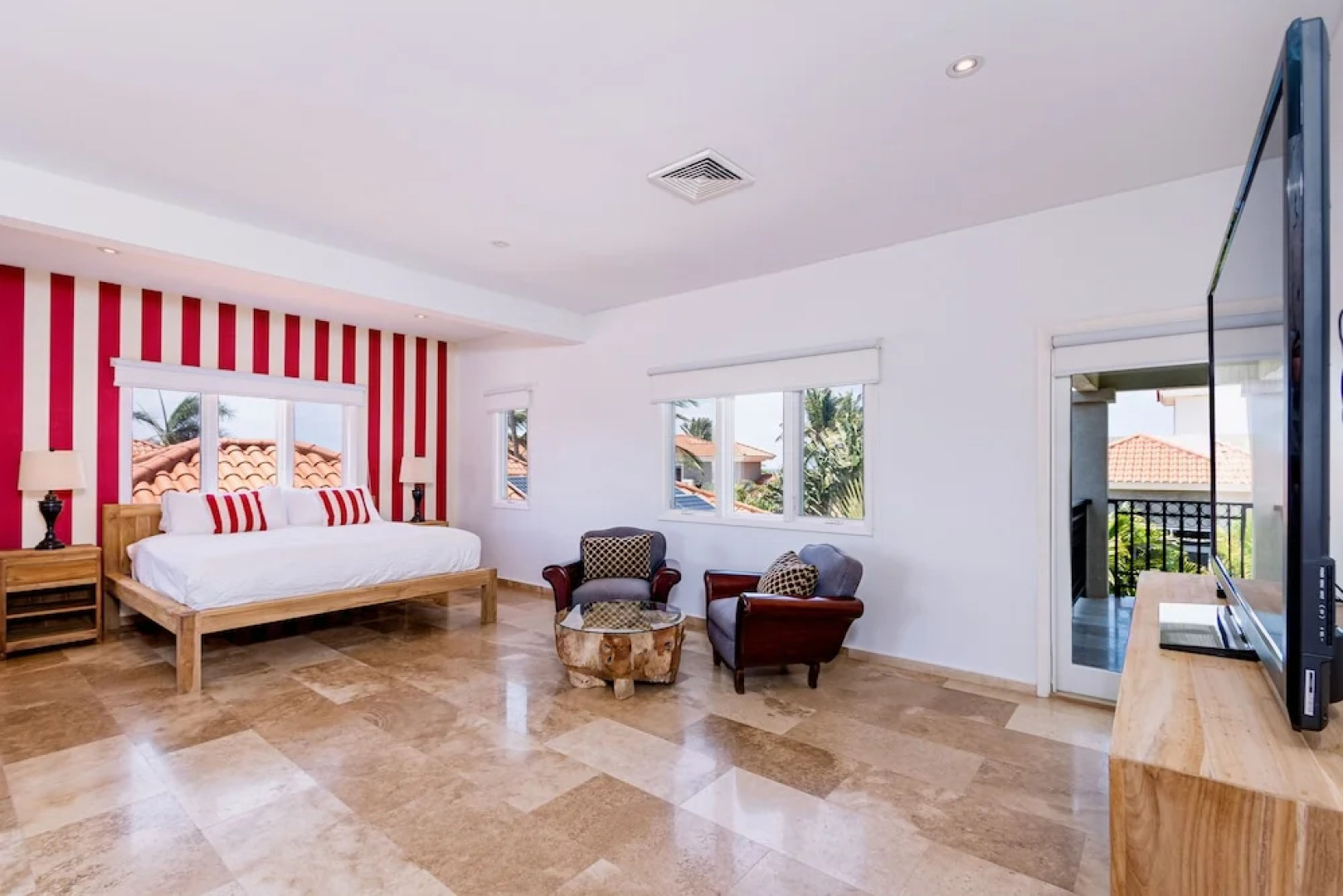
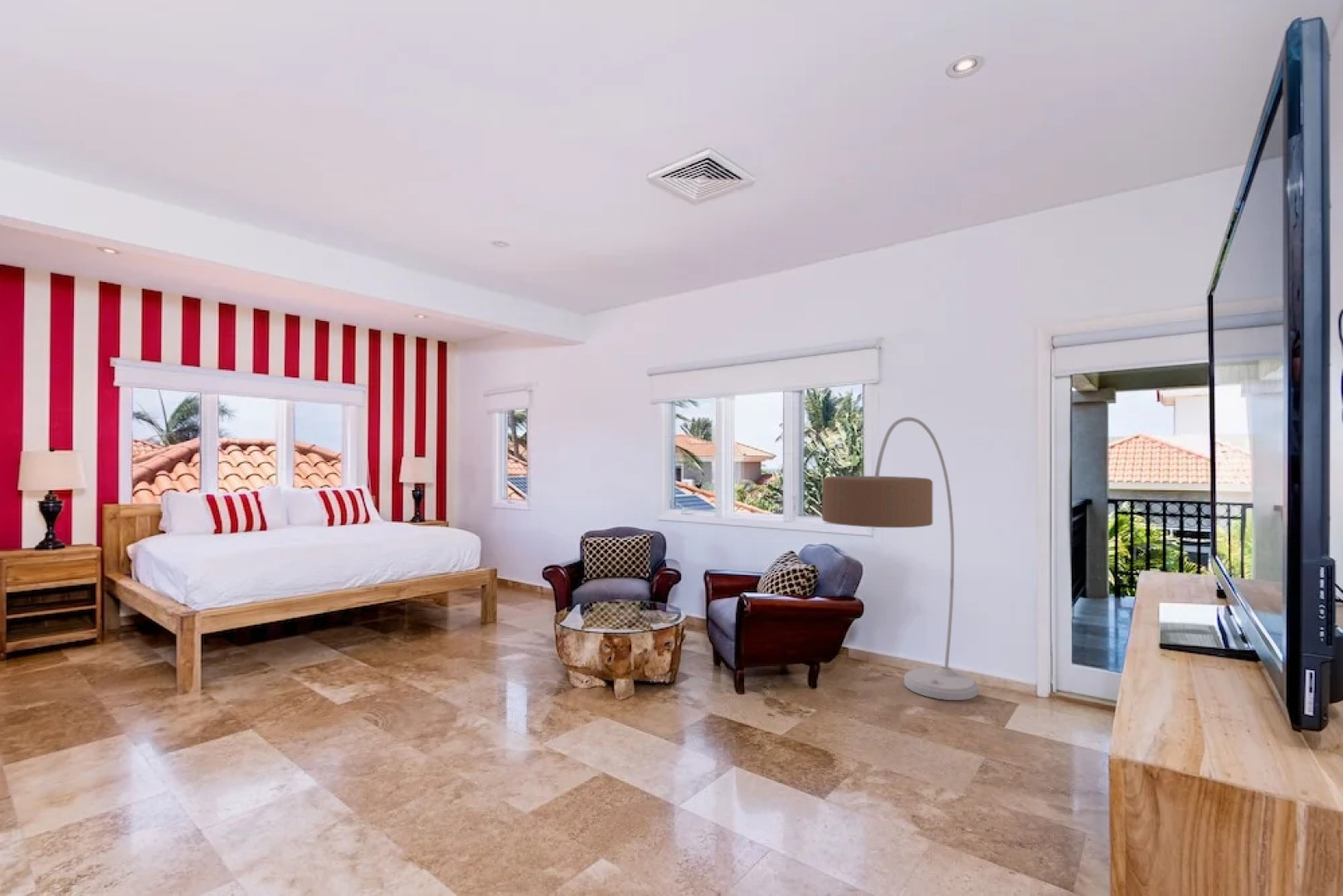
+ floor lamp (911, 527)
